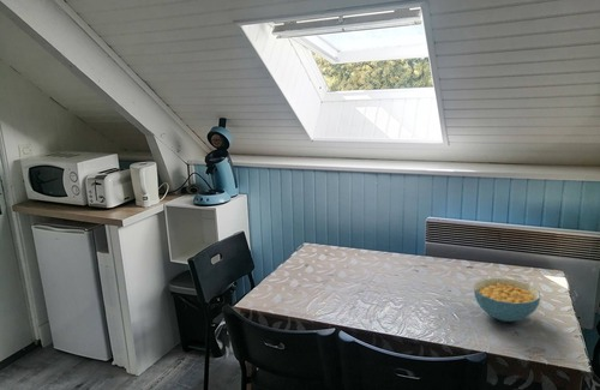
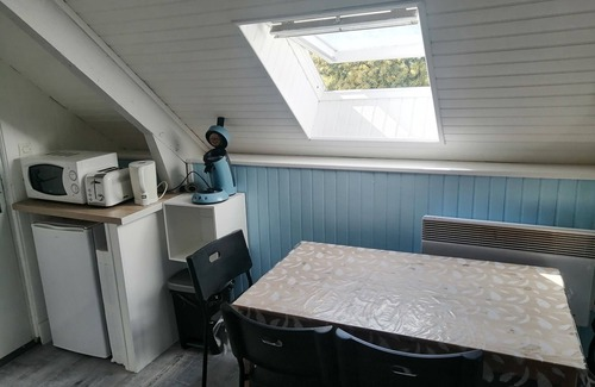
- cereal bowl (505, 304)
